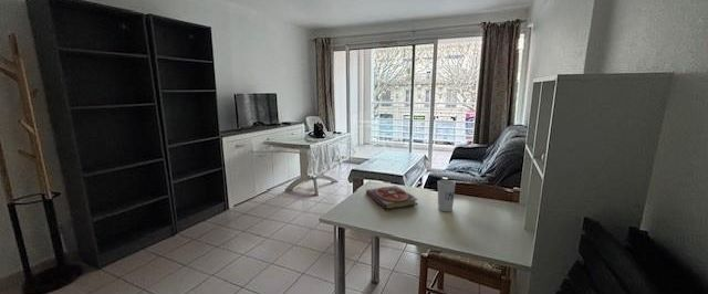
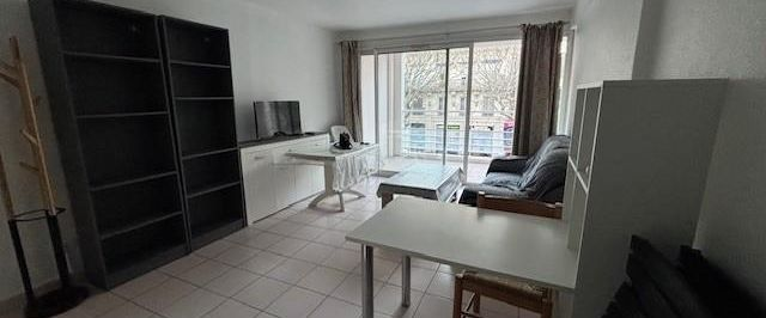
- cup (446, 196)
- book (391, 195)
